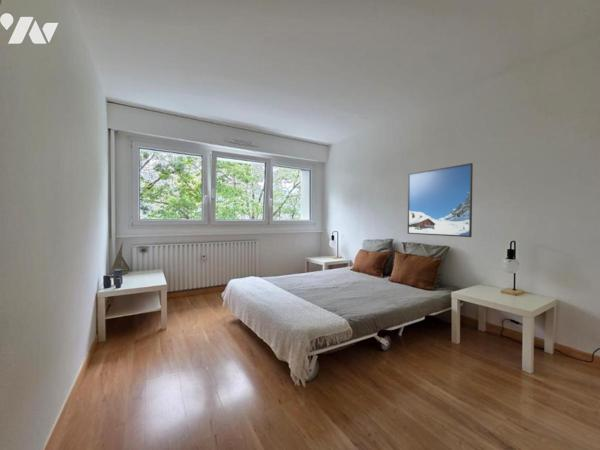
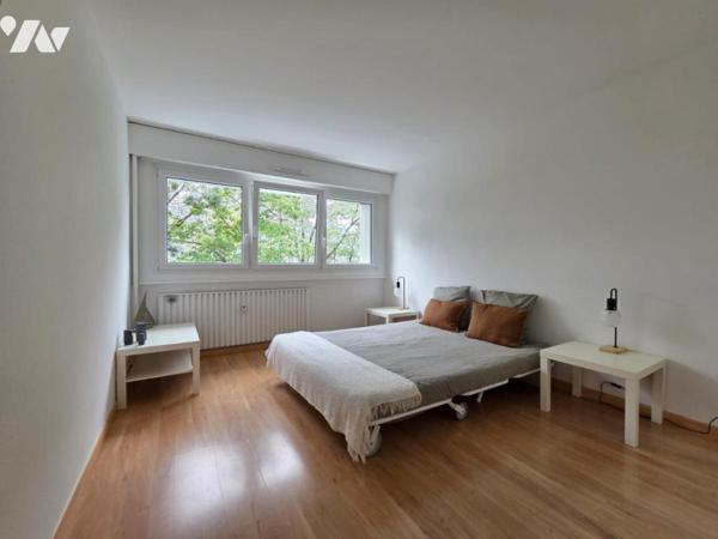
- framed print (436, 202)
